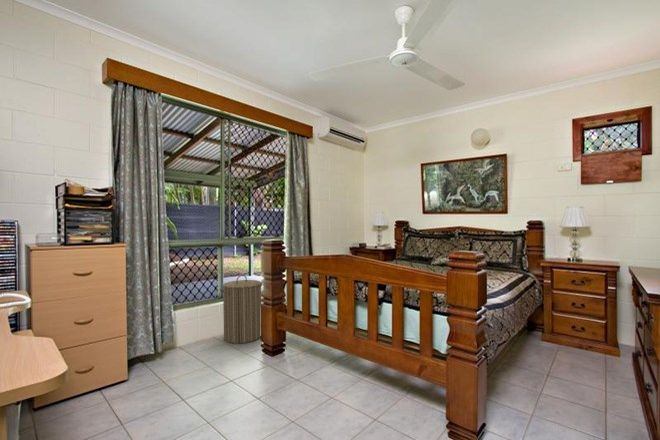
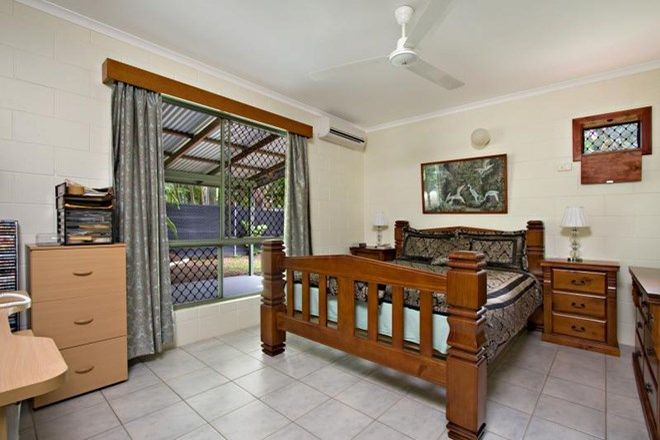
- laundry hamper (242, 305)
